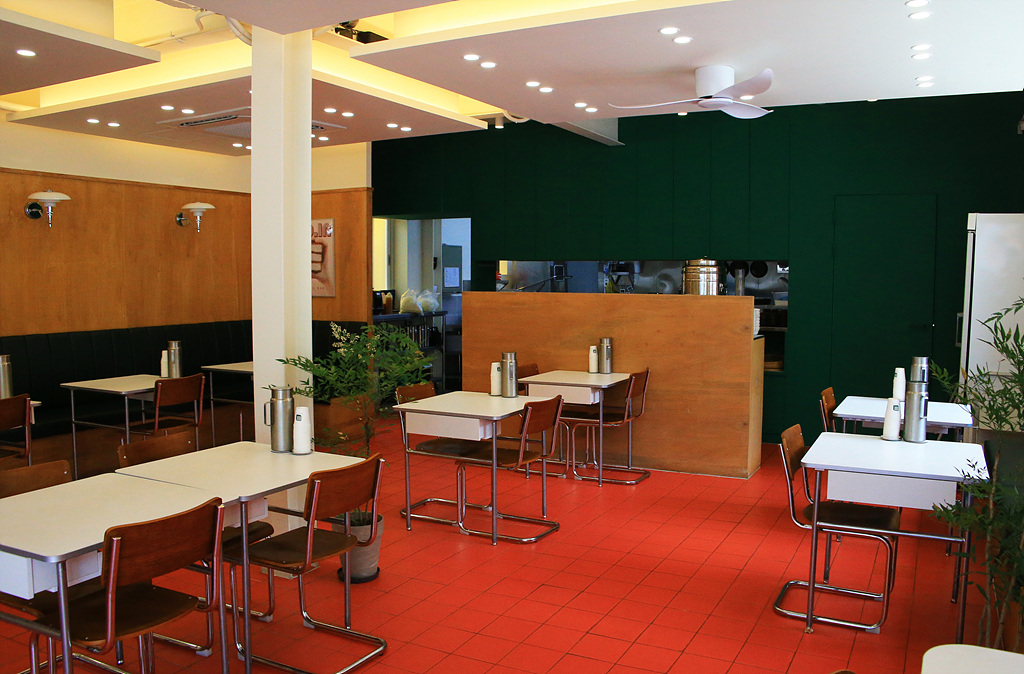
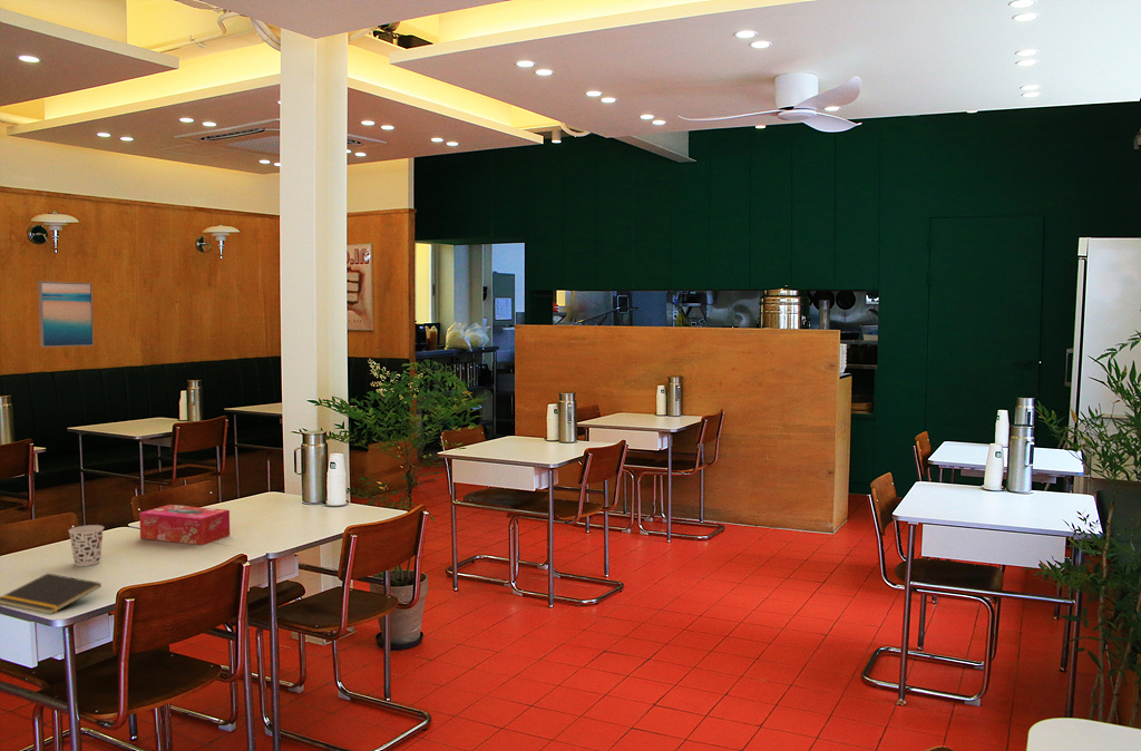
+ notepad (49, 593)
+ cup (87, 546)
+ wall art (66, 314)
+ tissue box (185, 524)
